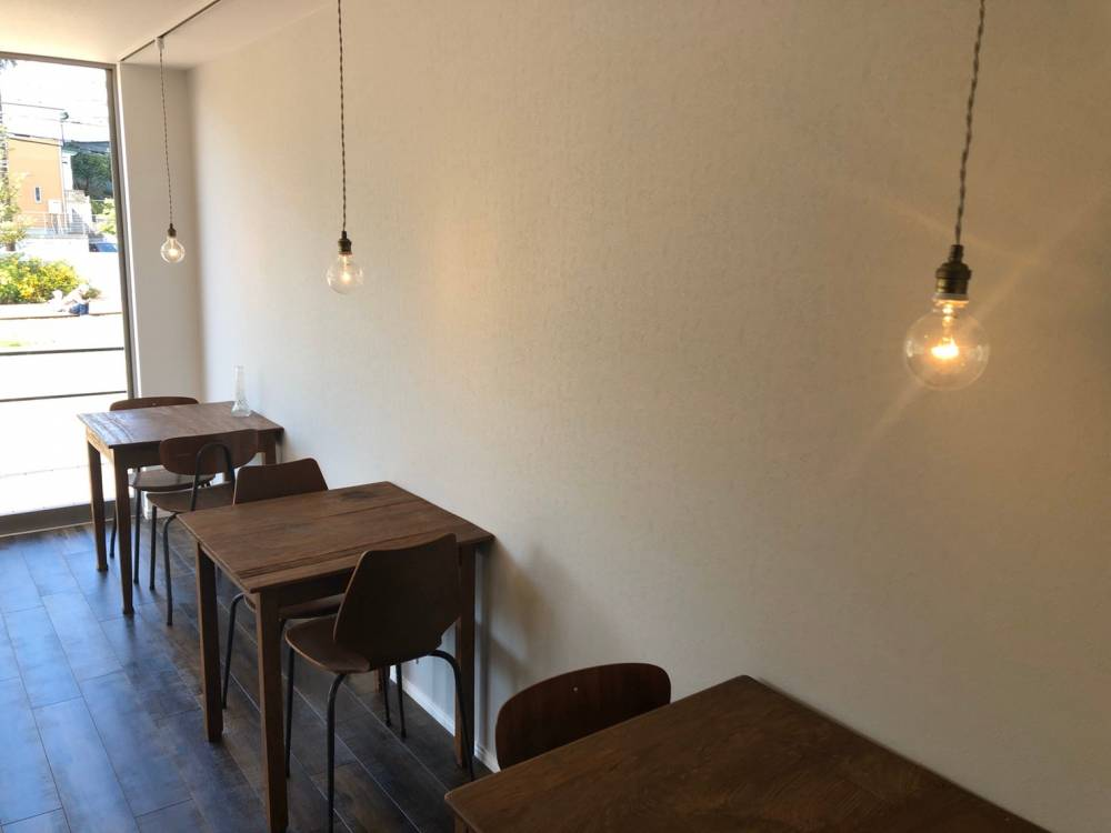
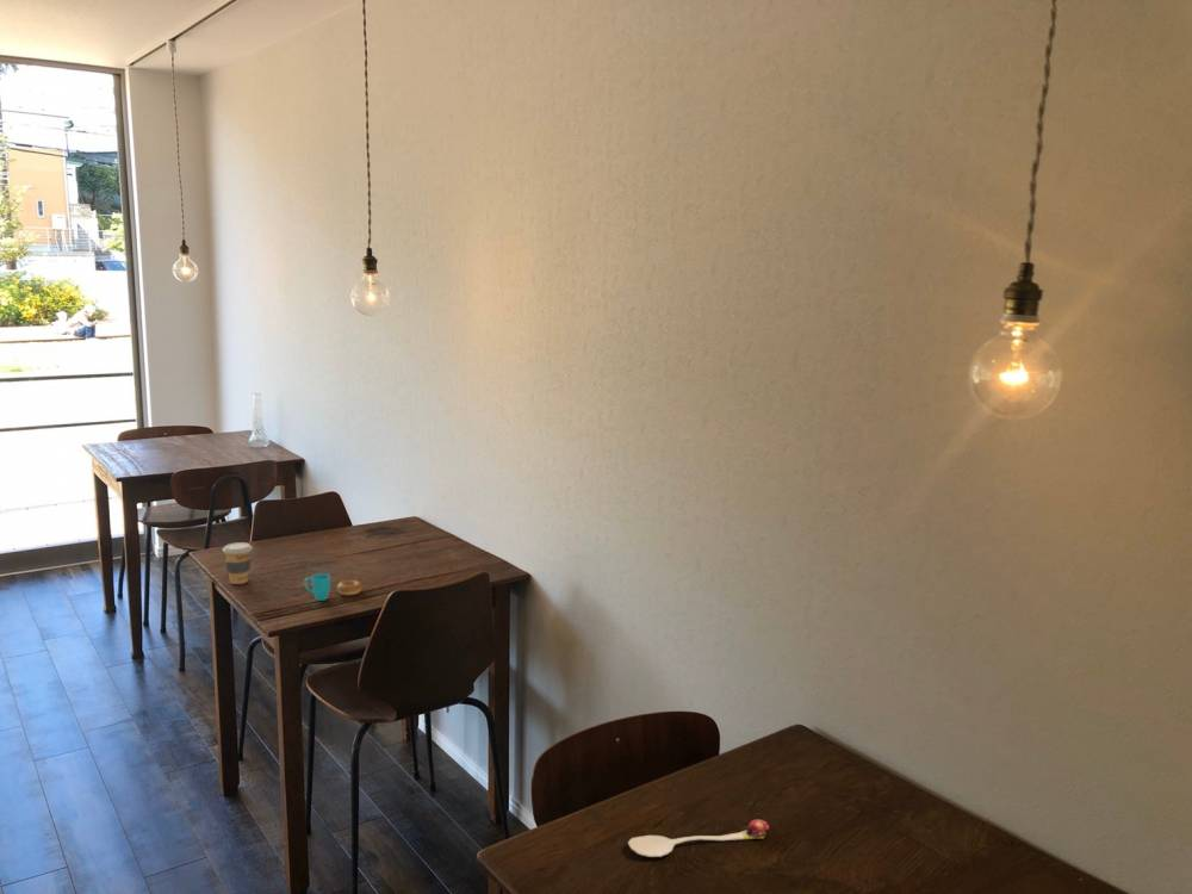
+ coffee cup (237, 563)
+ cup (337, 585)
+ spoon (699, 837)
